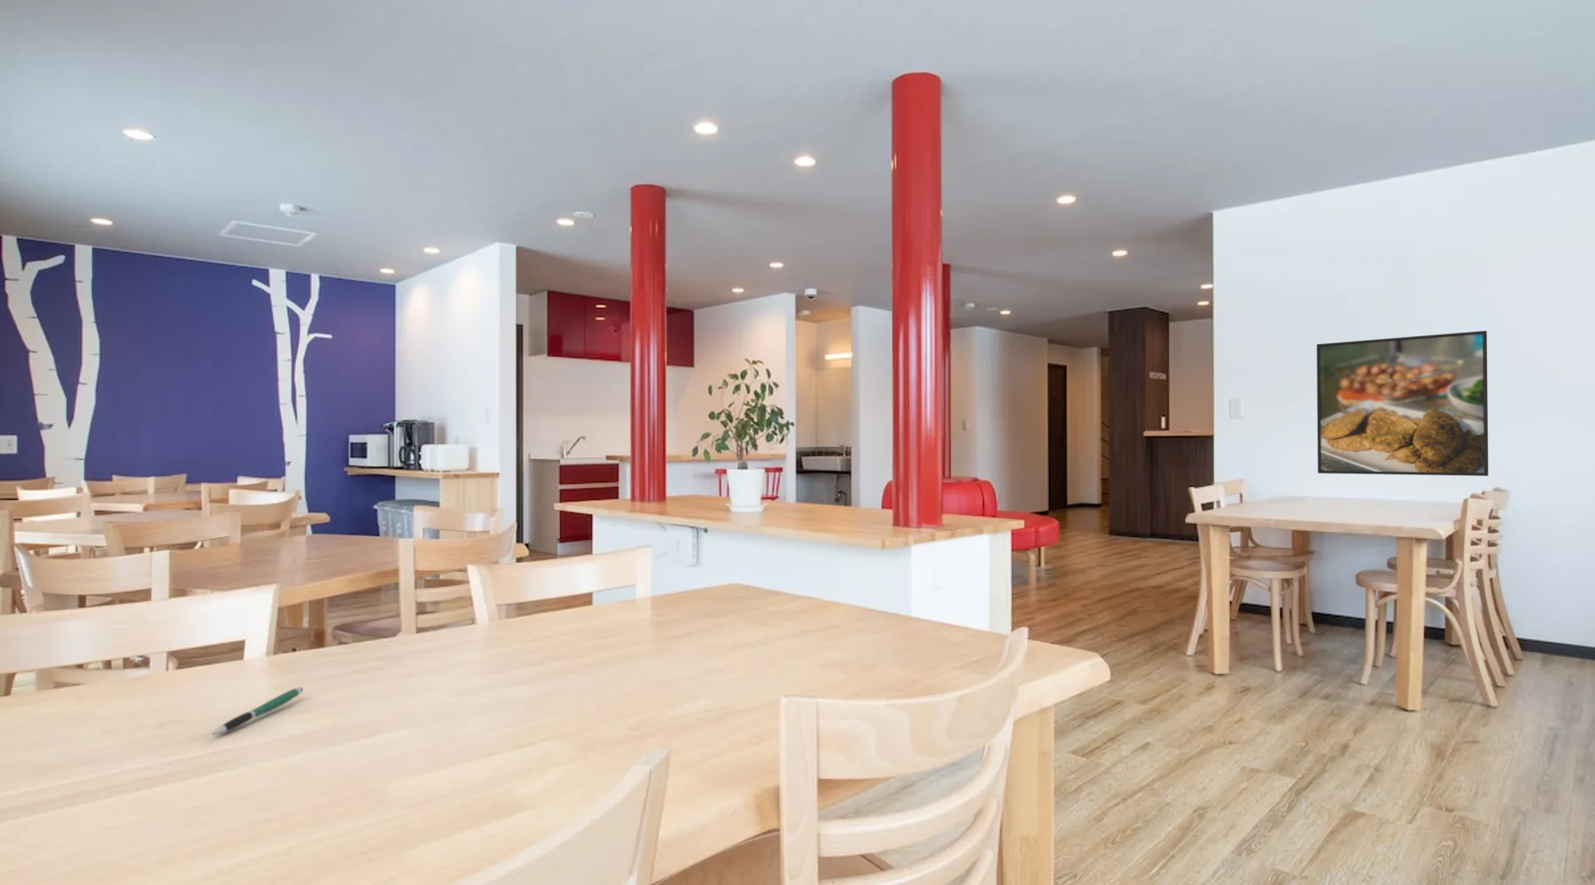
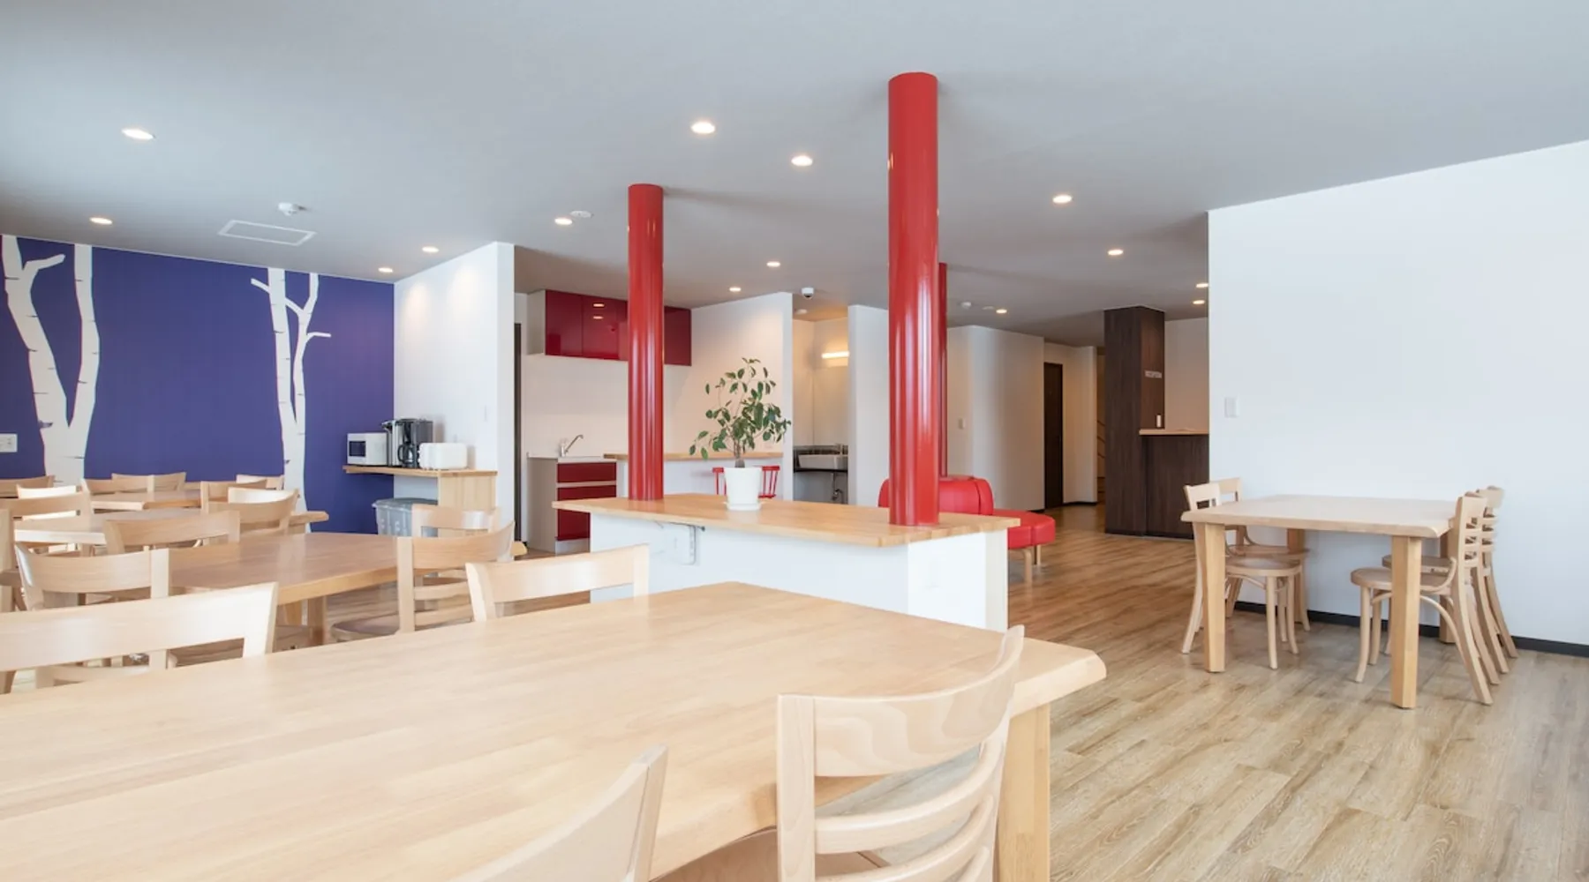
- pen (260, 708)
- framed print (1398, 405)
